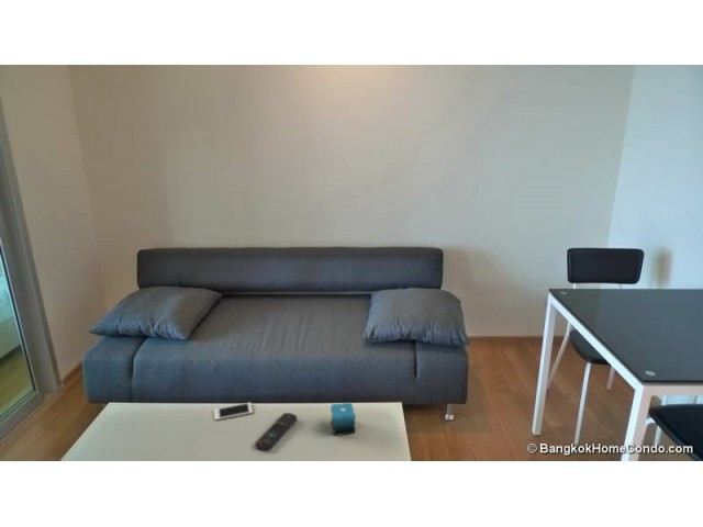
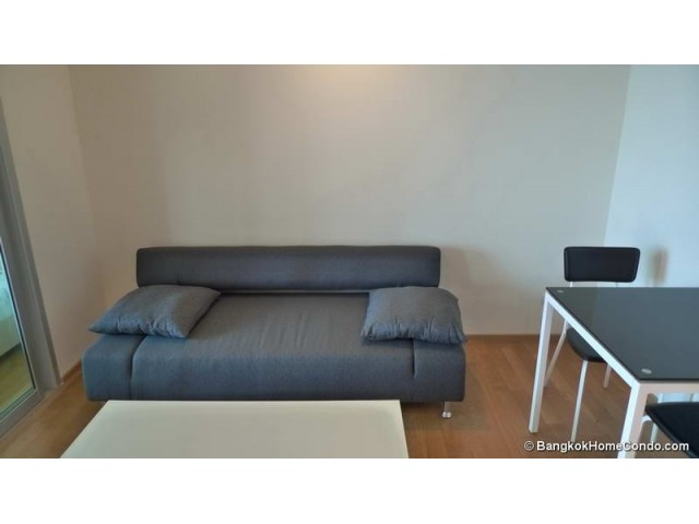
- cell phone (233, 411)
- remote control (277, 430)
- candle (343, 414)
